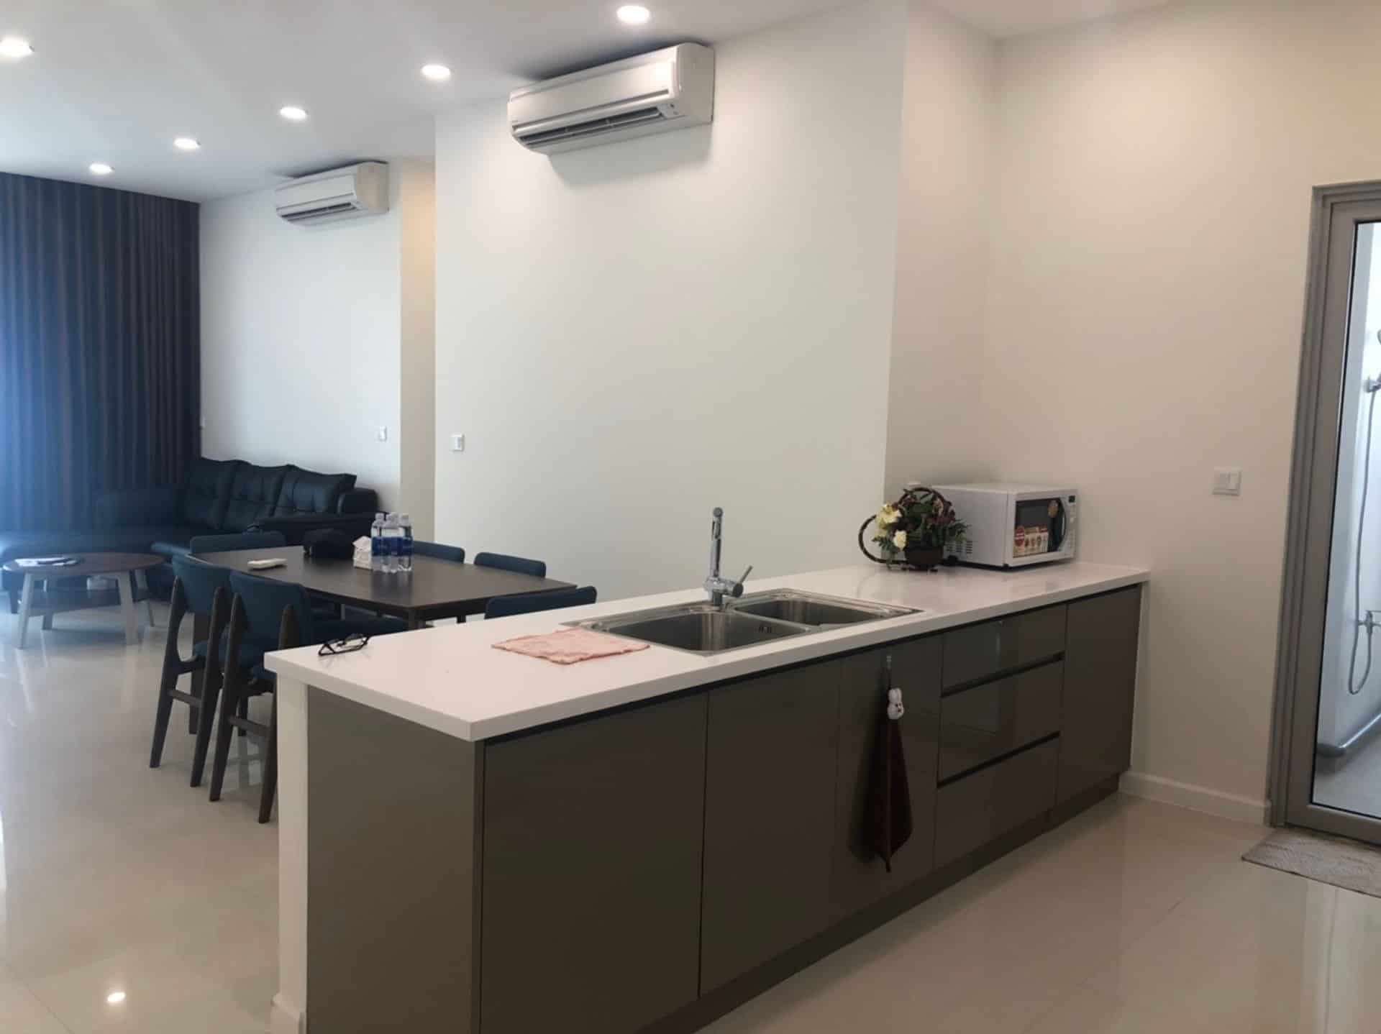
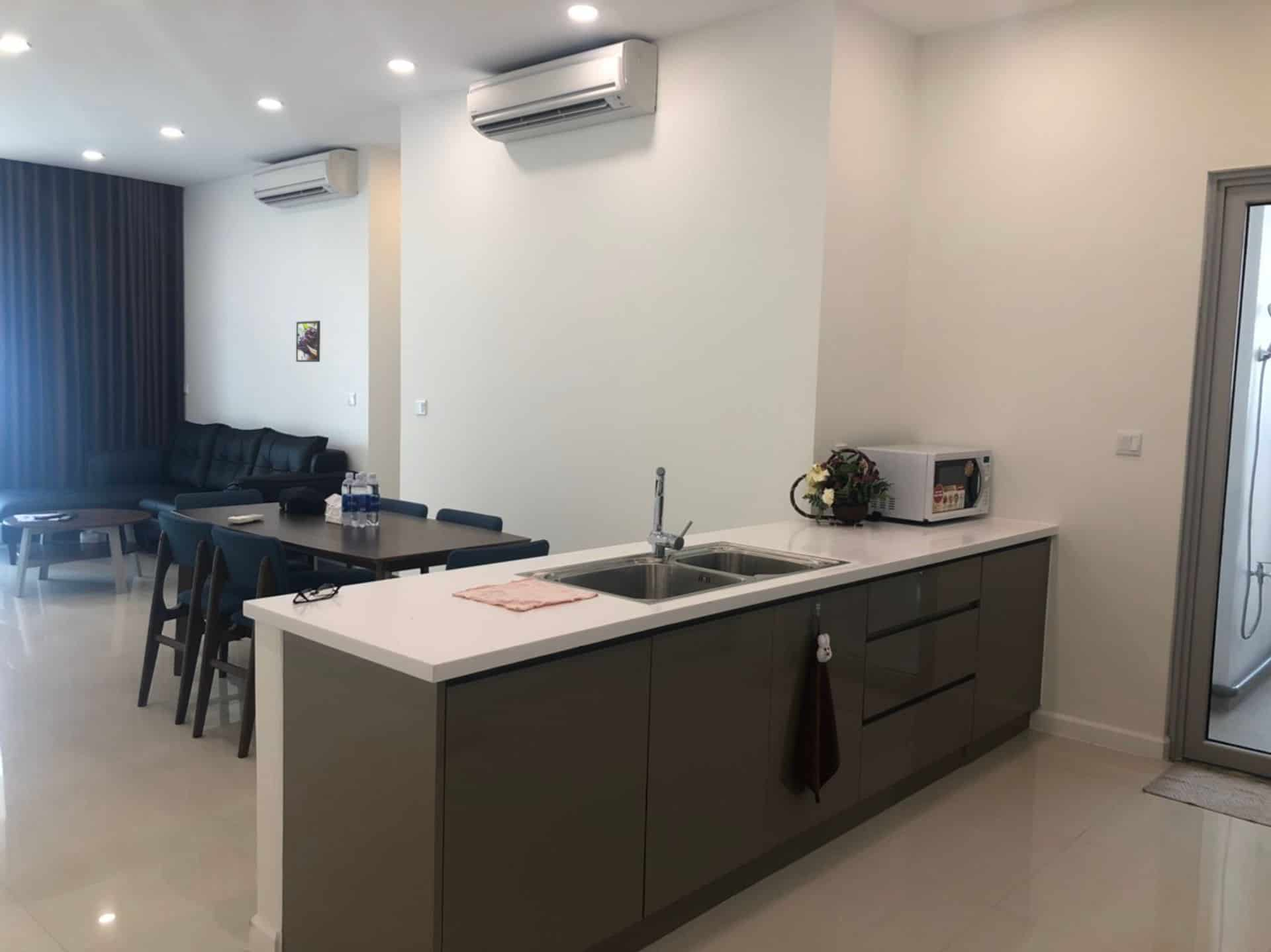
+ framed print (308, 341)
